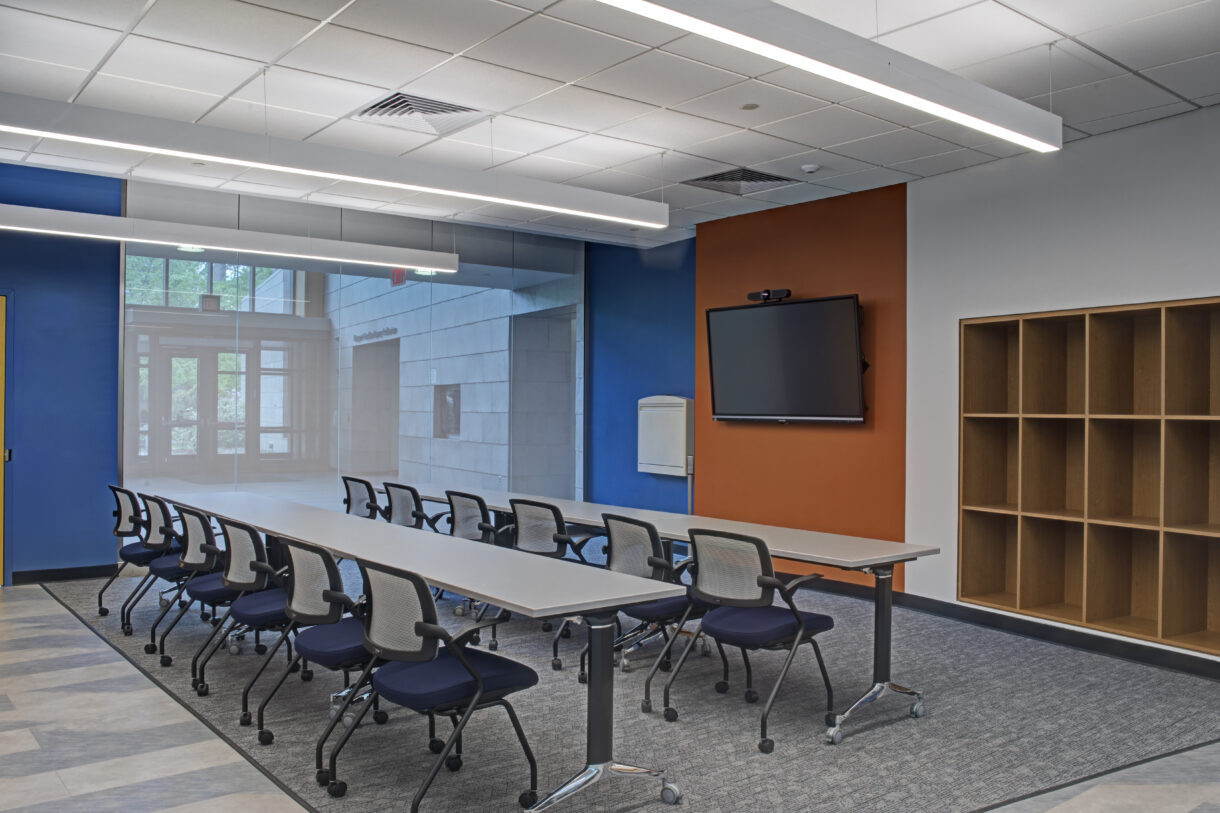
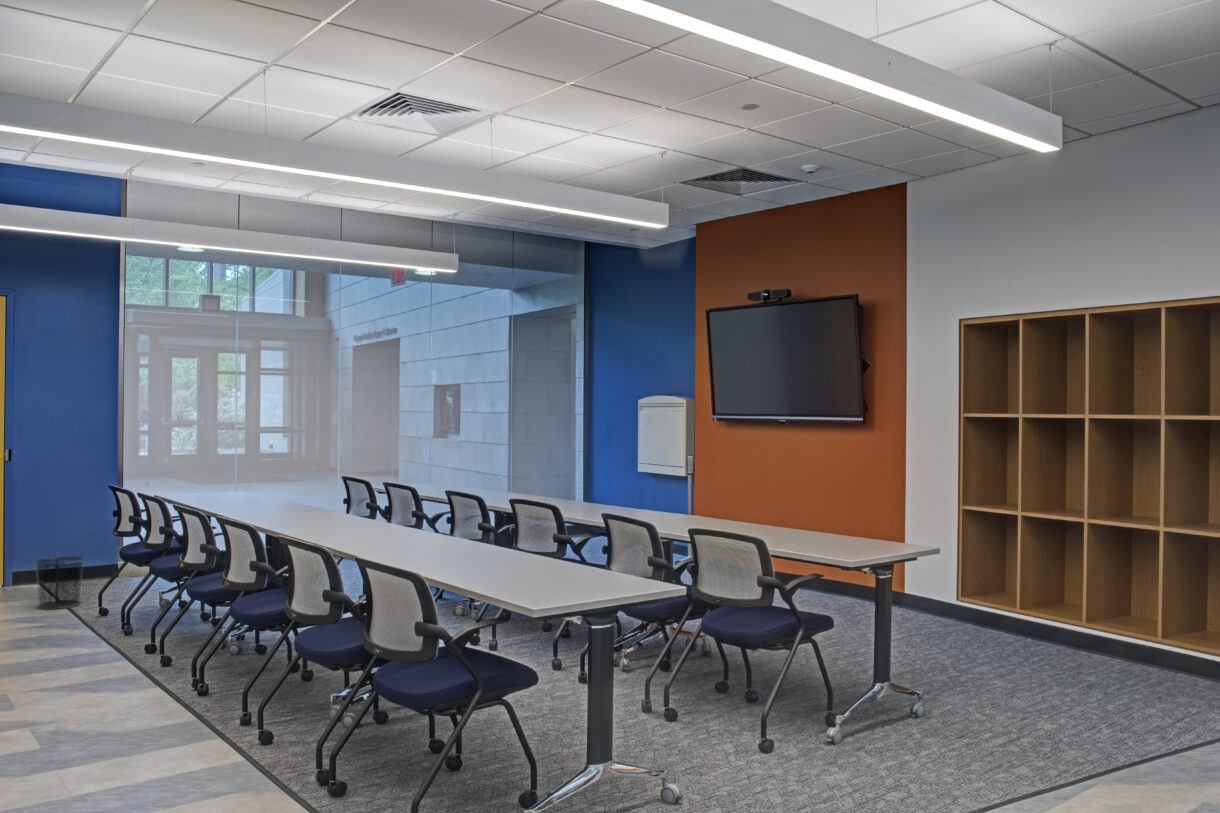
+ waste bin (59, 582)
